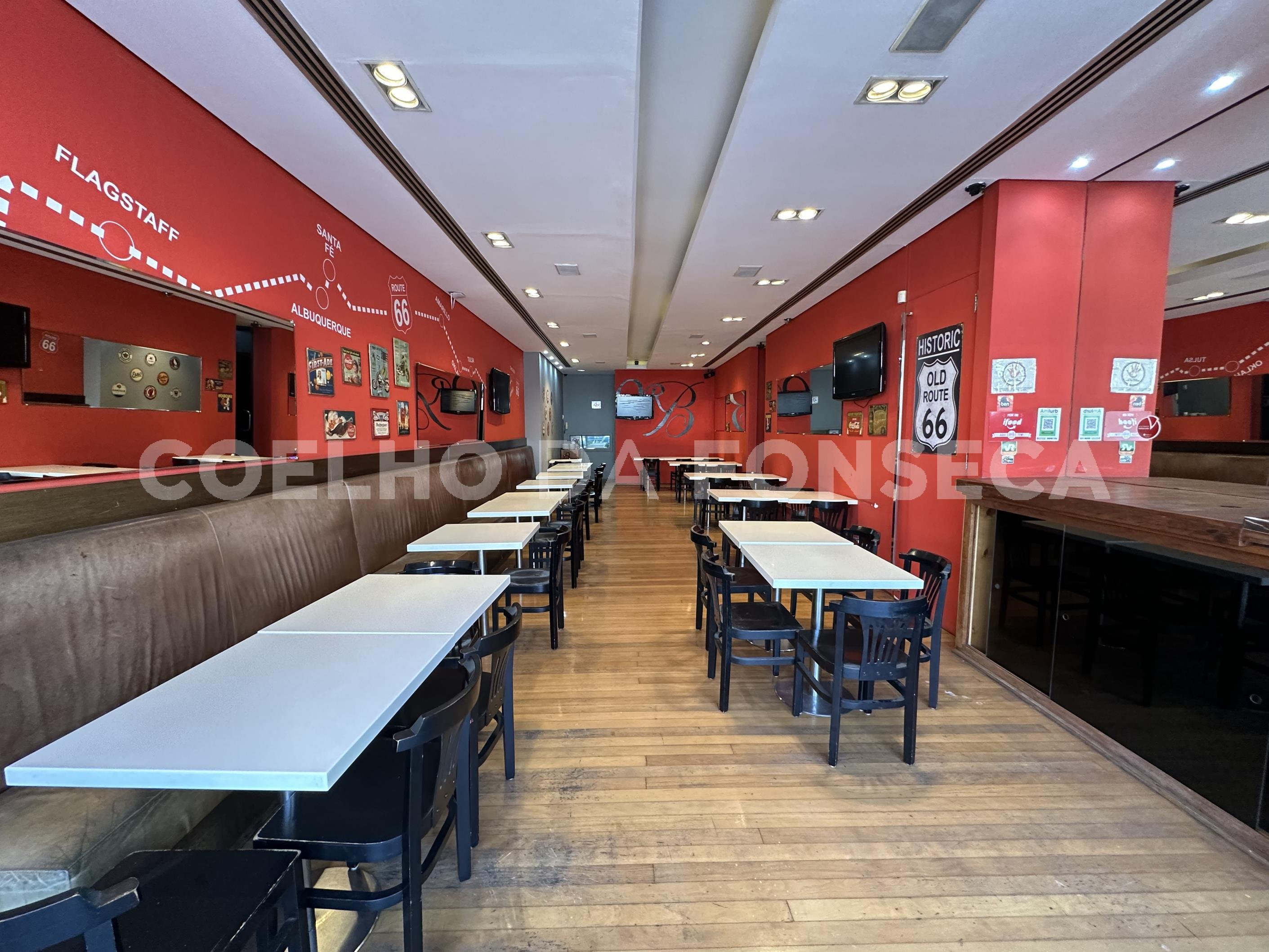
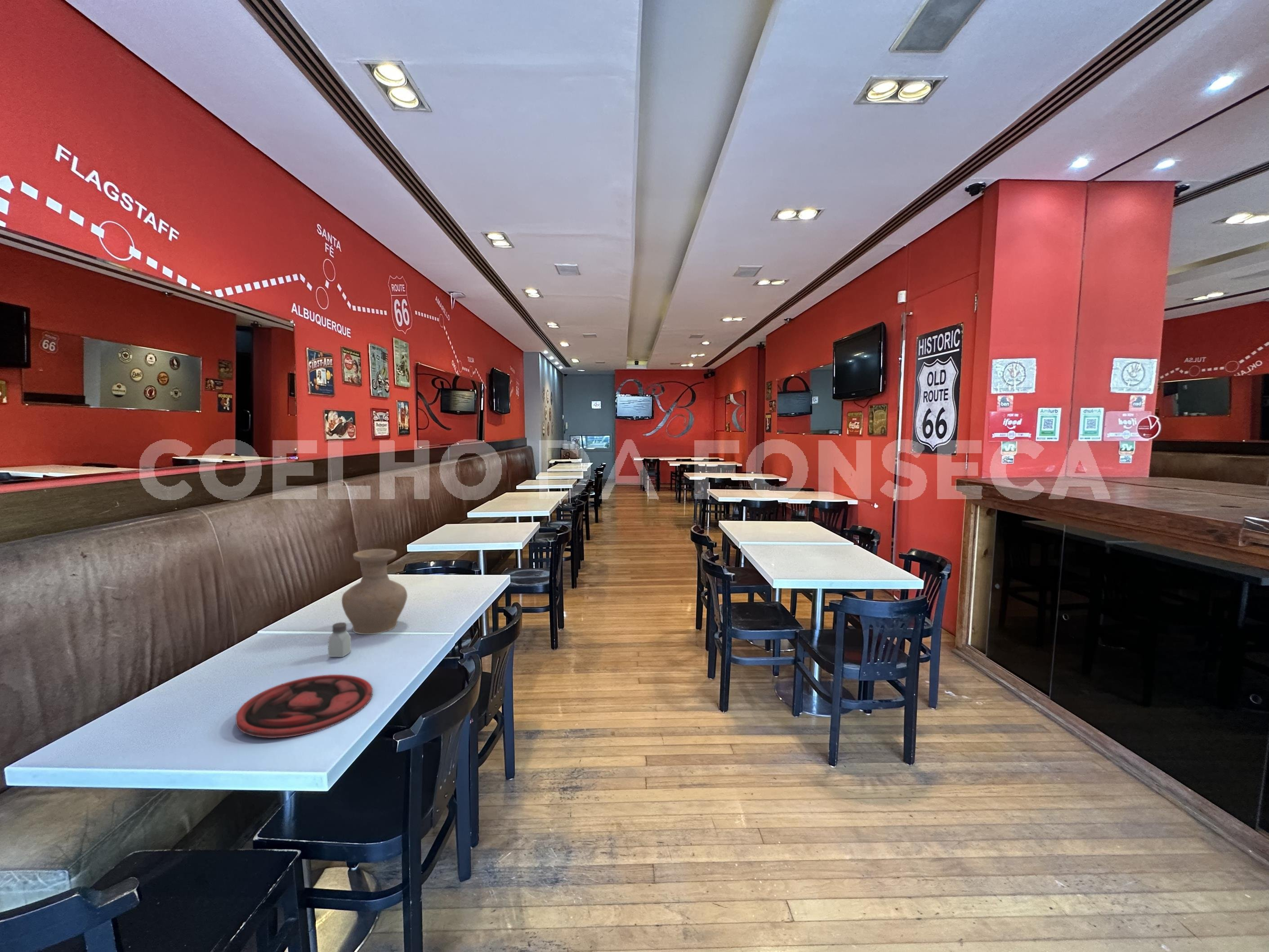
+ vase (375, 590)
+ plate (308, 702)
+ saltshaker (340, 639)
